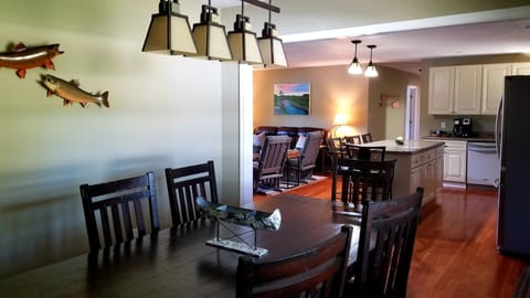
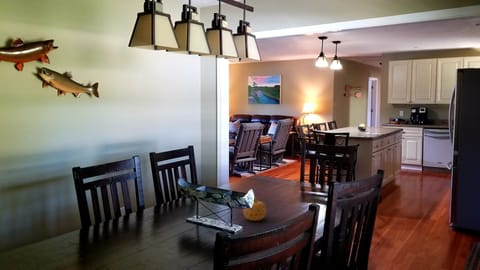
+ fruit (254, 208)
